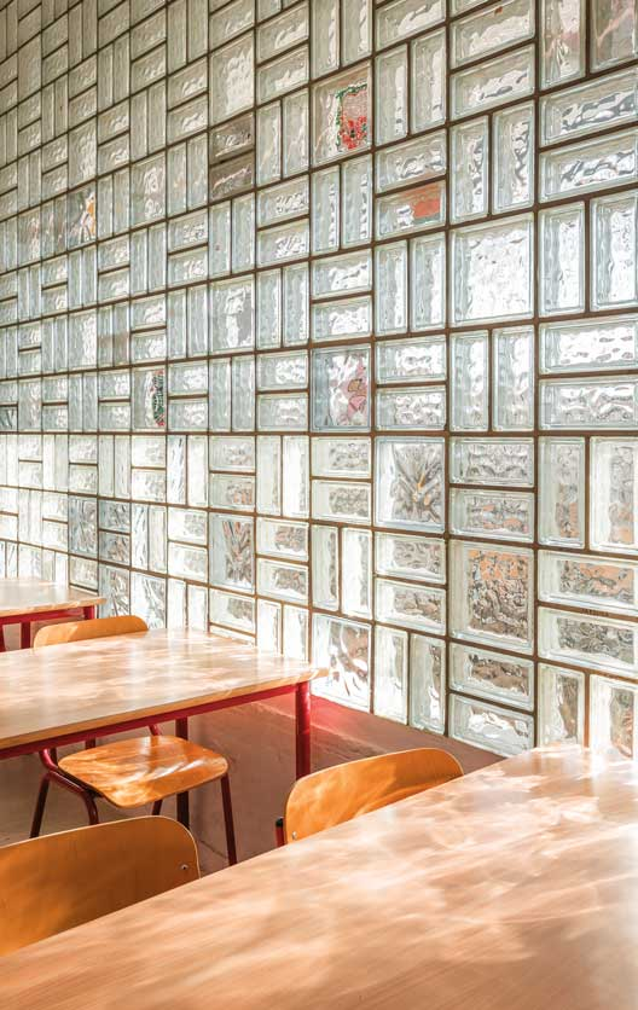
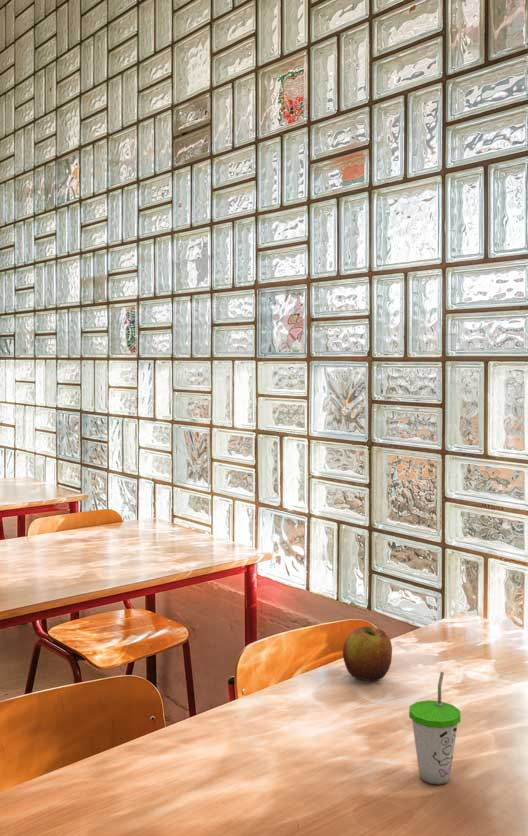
+ apple (367, 653)
+ cup (434, 728)
